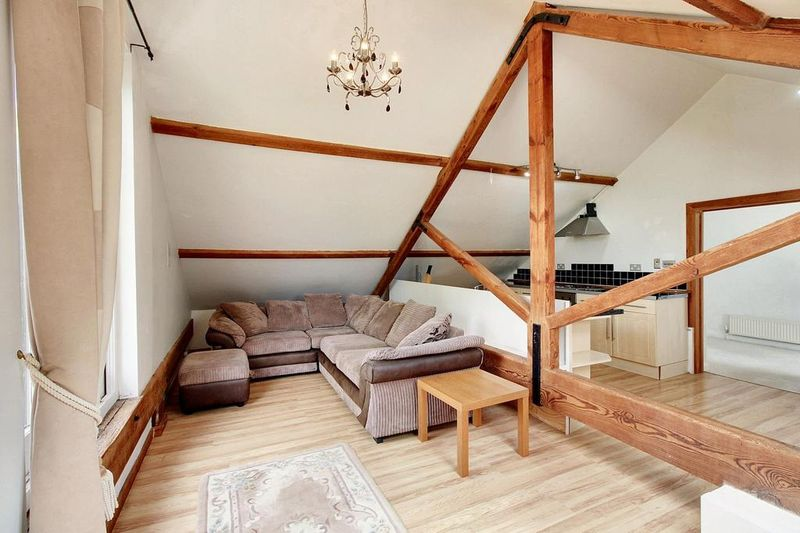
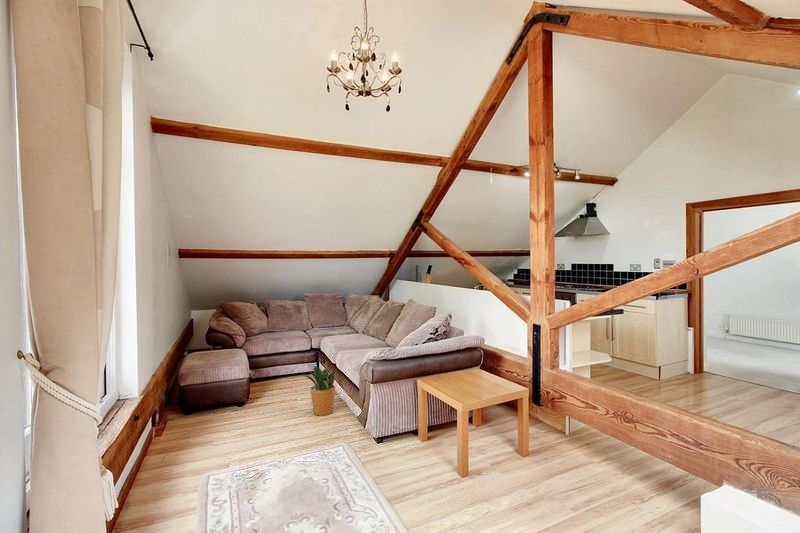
+ potted plant (320, 391)
